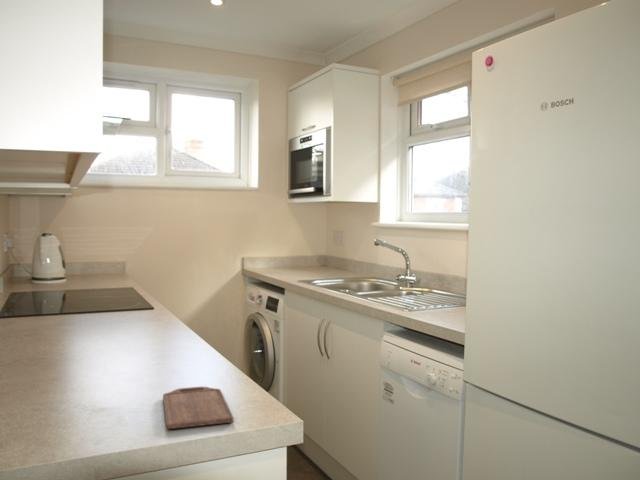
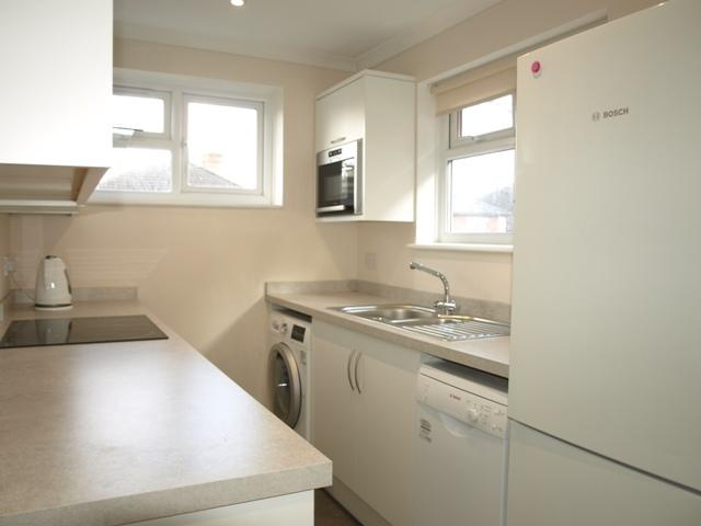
- cutting board (195, 404)
